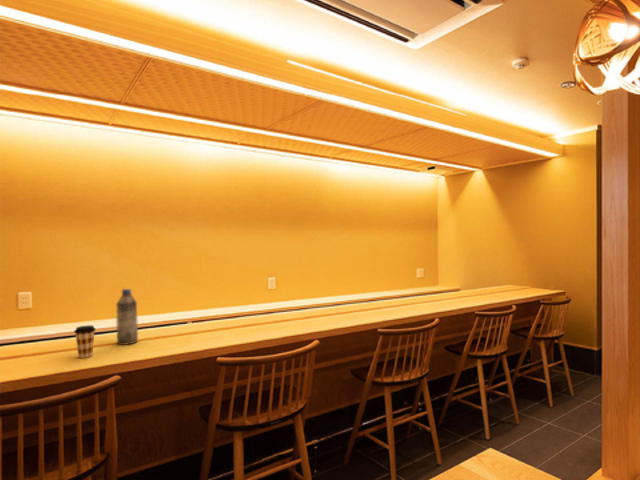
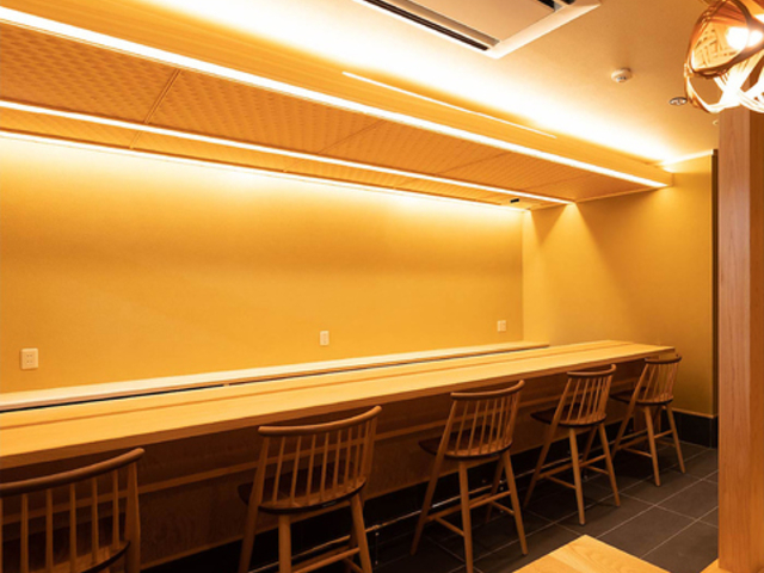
- water bottle (127, 315)
- coffee cup (85, 341)
